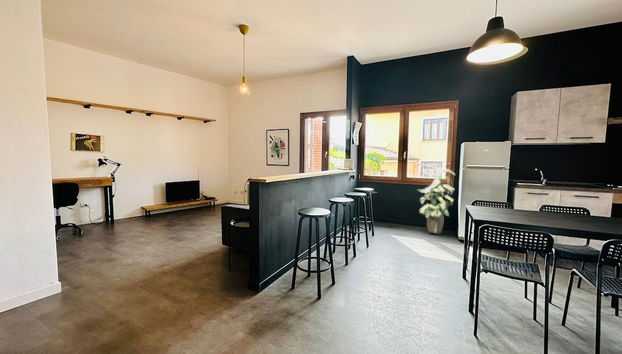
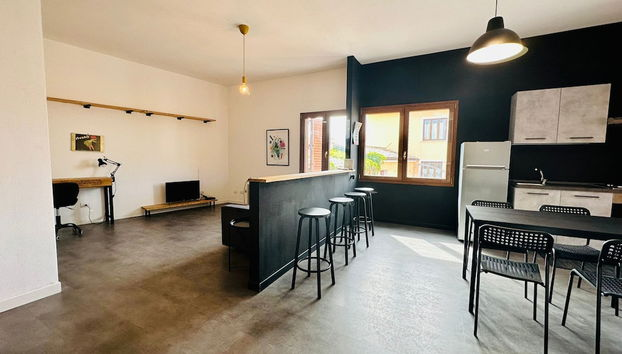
- indoor plant (434, 198)
